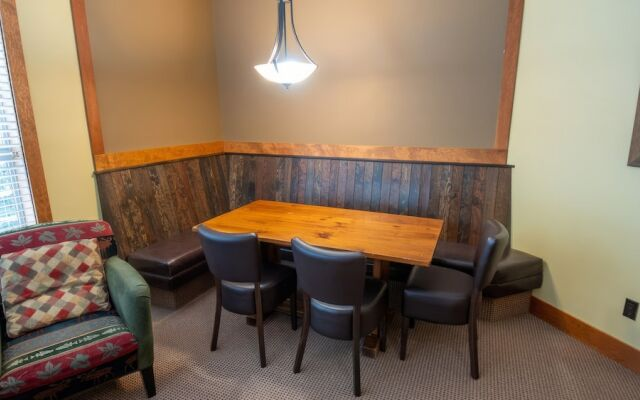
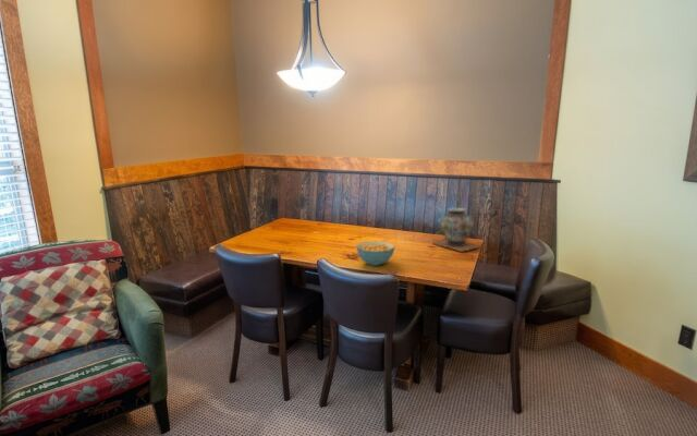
+ decorative vase (455, 227)
+ cereal bowl (375, 254)
